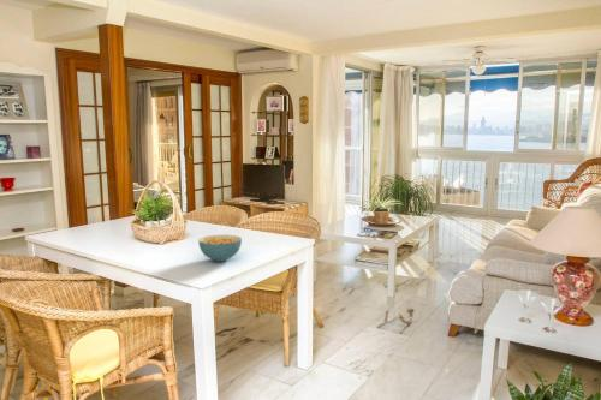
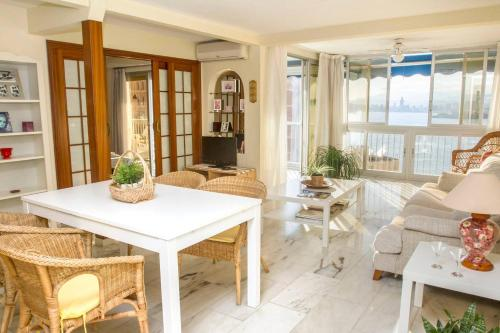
- cereal bowl (220, 249)
